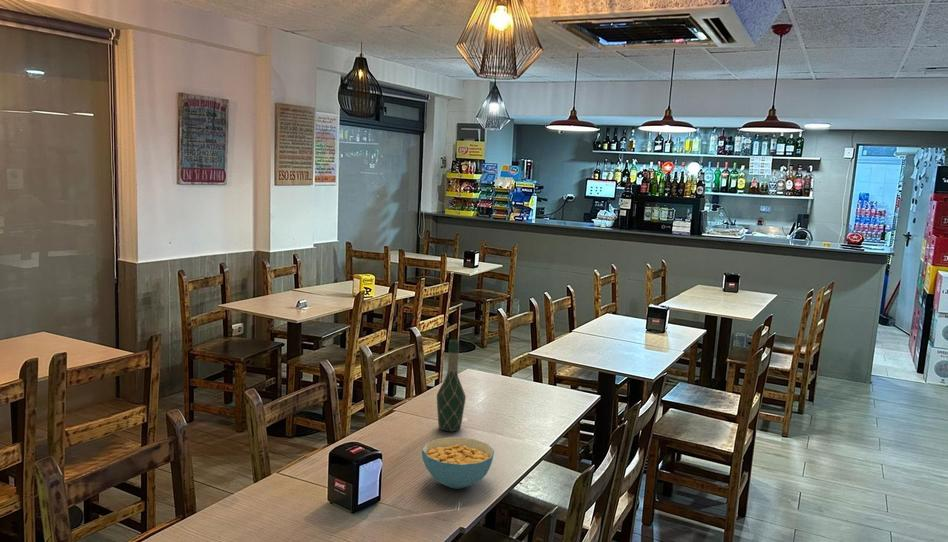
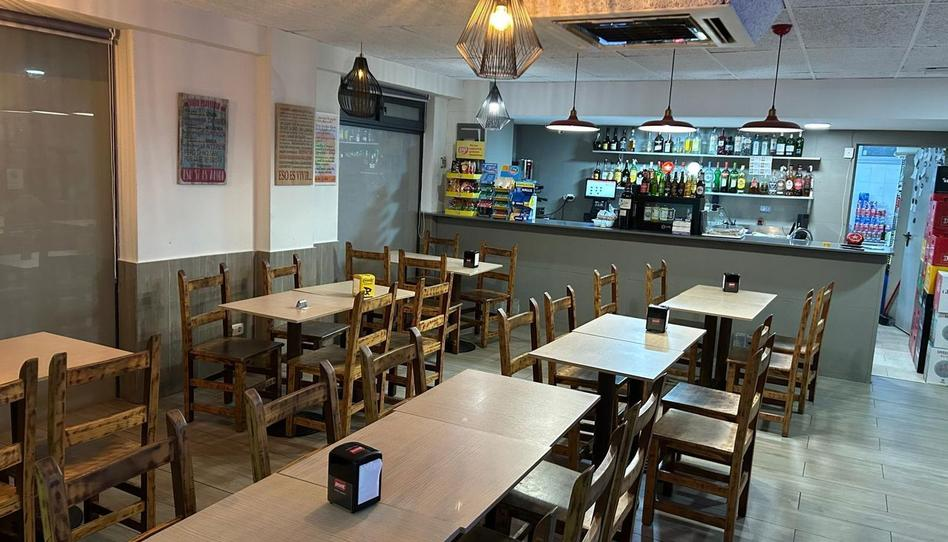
- cereal bowl (457, 467)
- wine bottle (451, 384)
